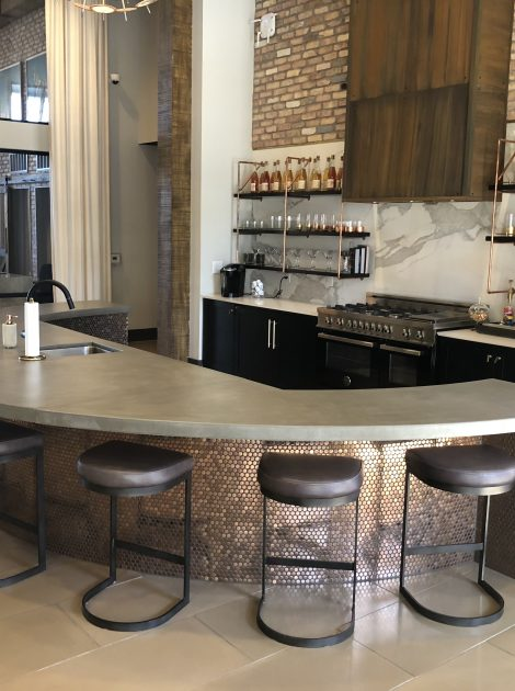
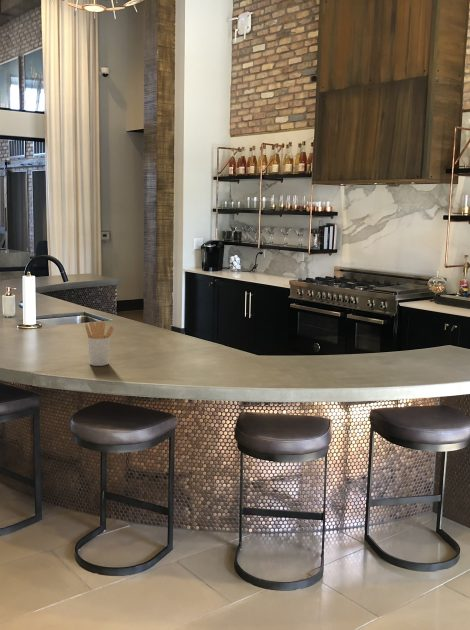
+ utensil holder (98, 342)
